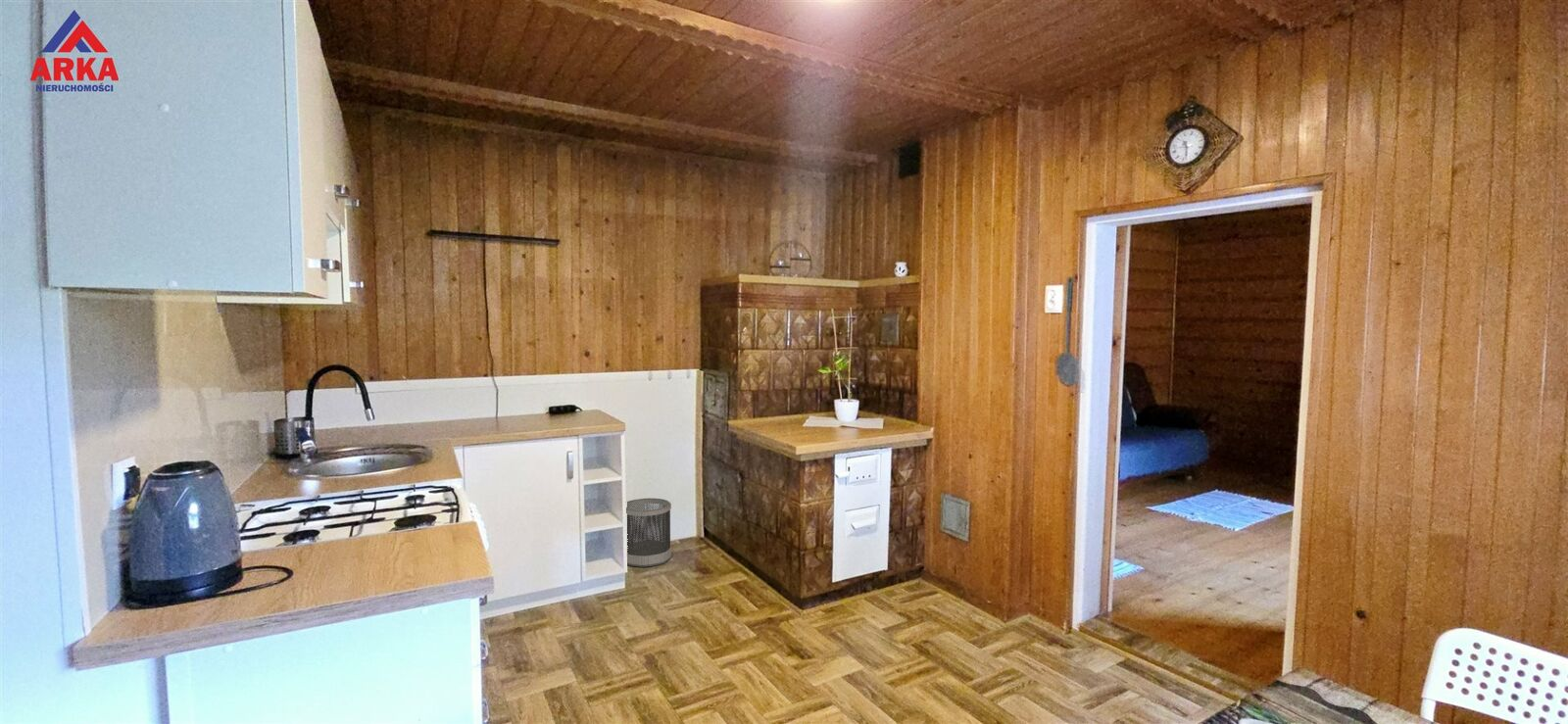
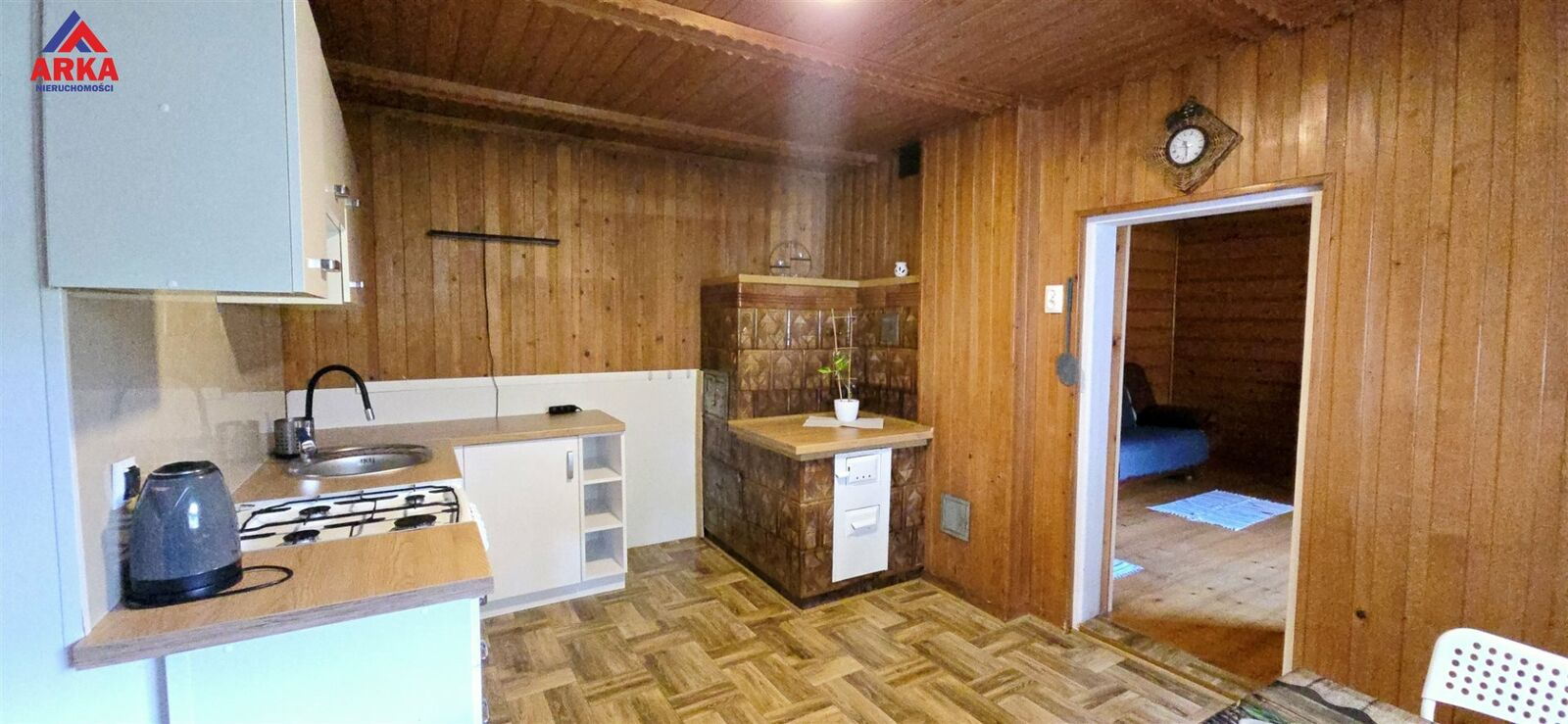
- wastebasket (646, 531)
